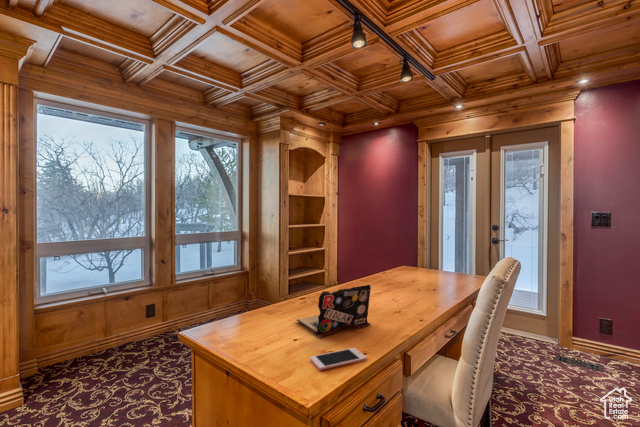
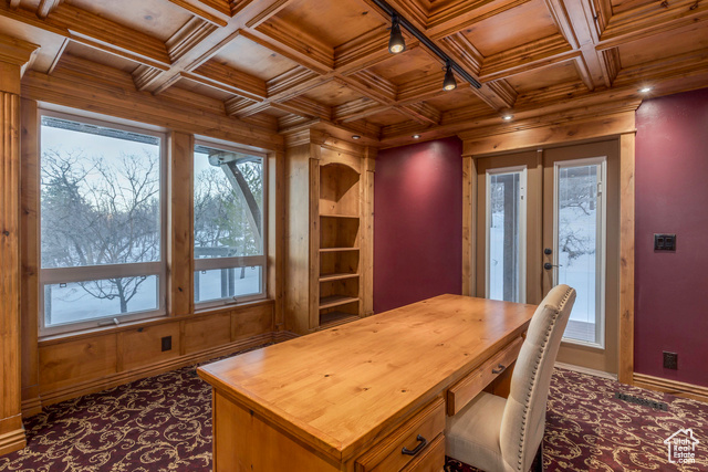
- laptop (332, 303)
- cell phone (338, 358)
